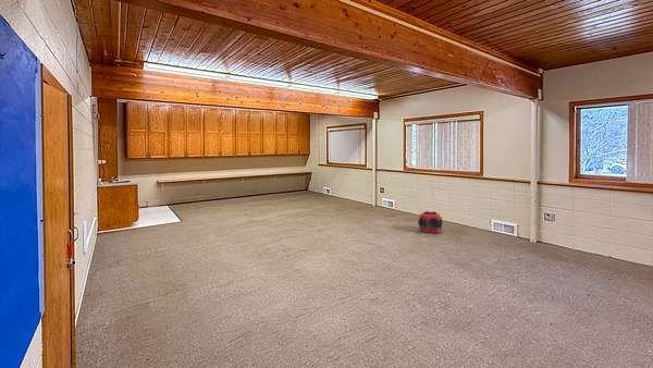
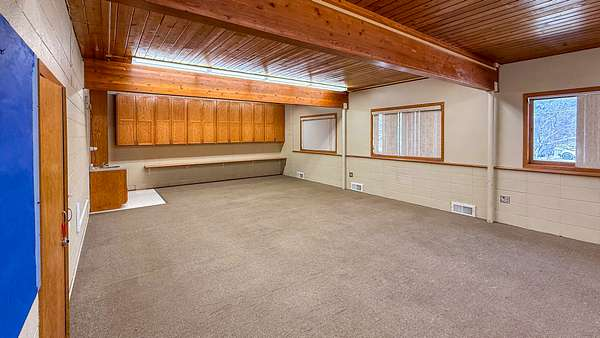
- speaker (431, 221)
